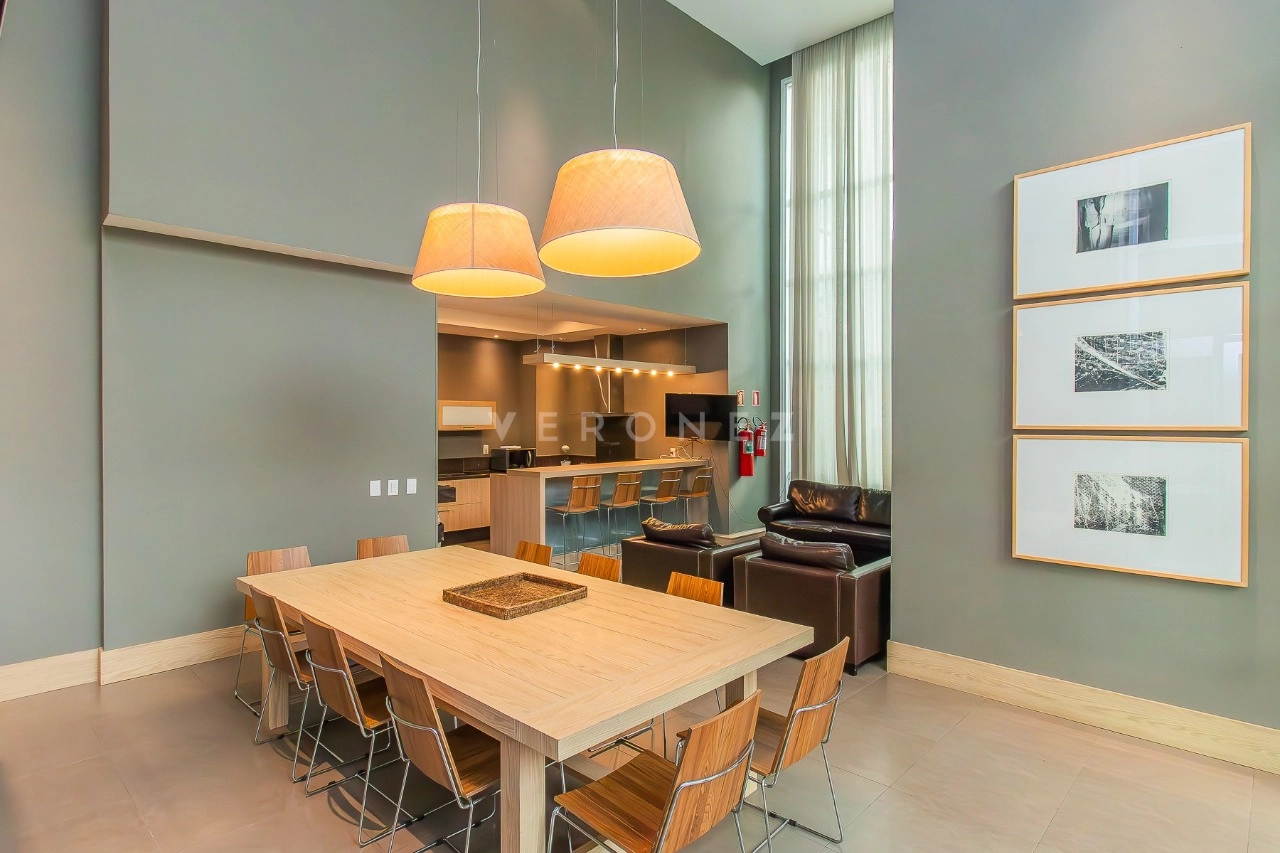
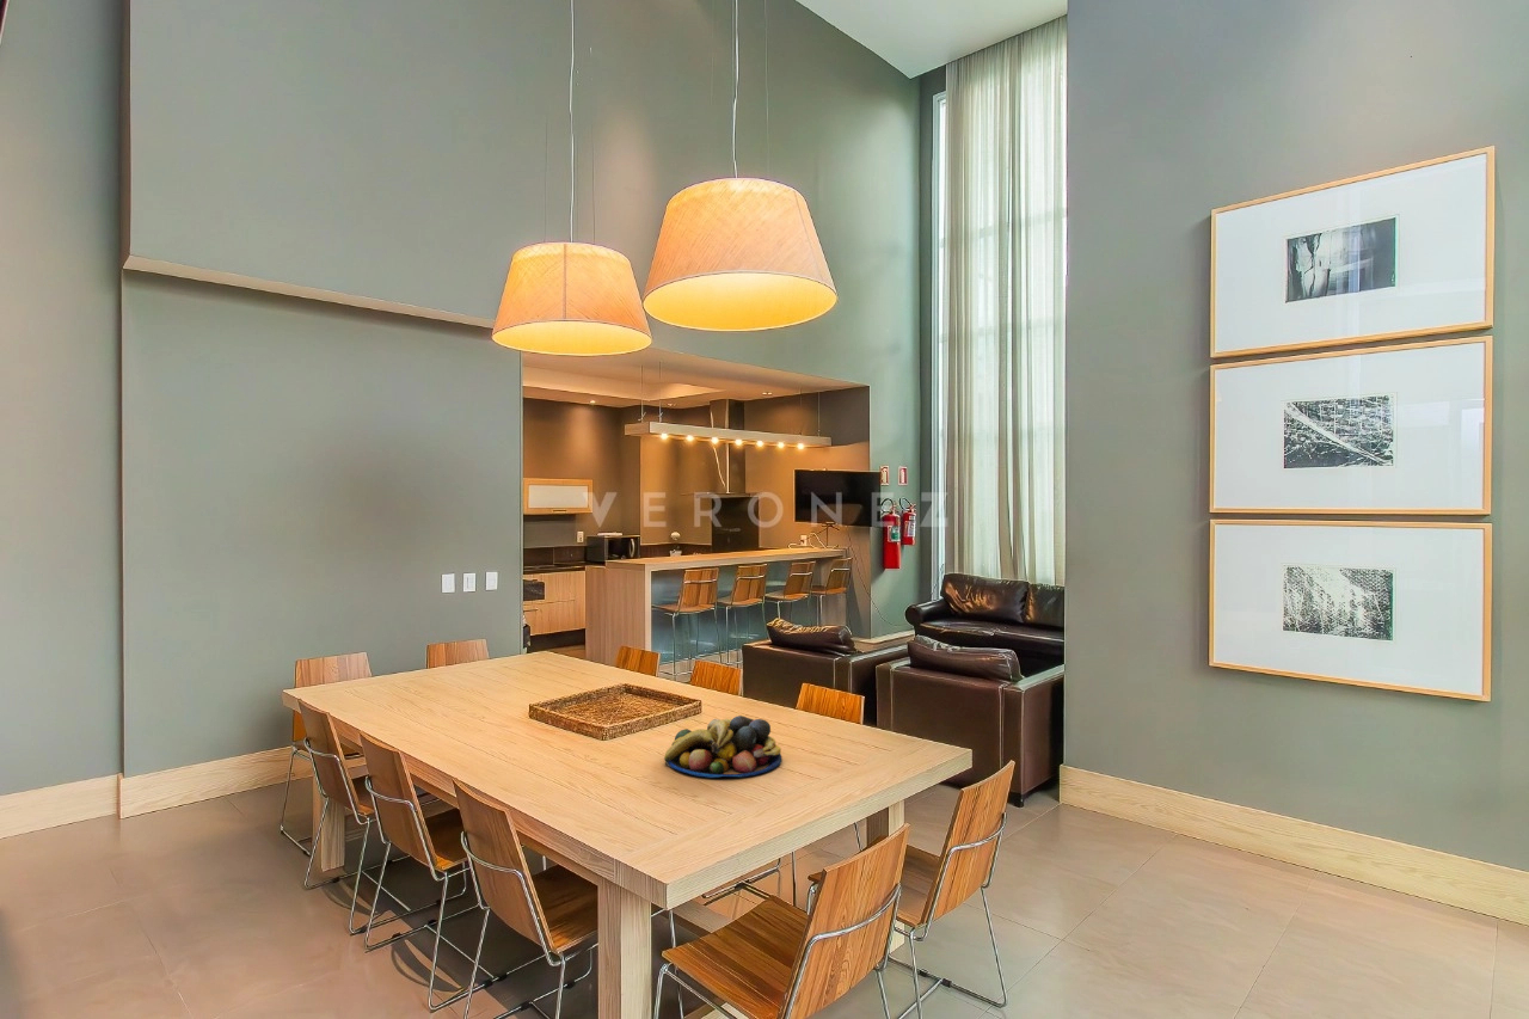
+ fruit bowl (724, 738)
